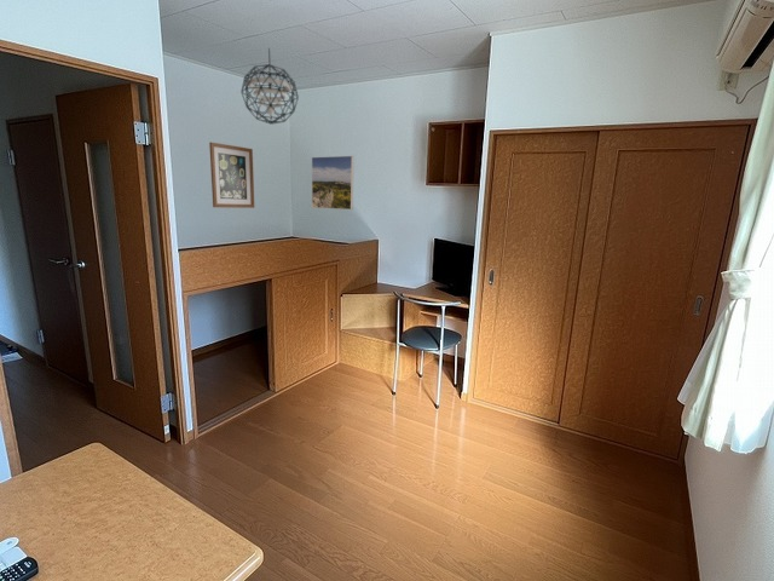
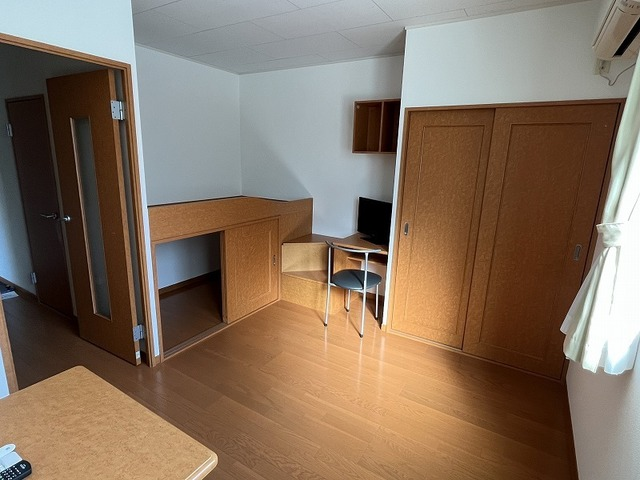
- pendant light (270, 86)
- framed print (331, 183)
- wall art (233, 177)
